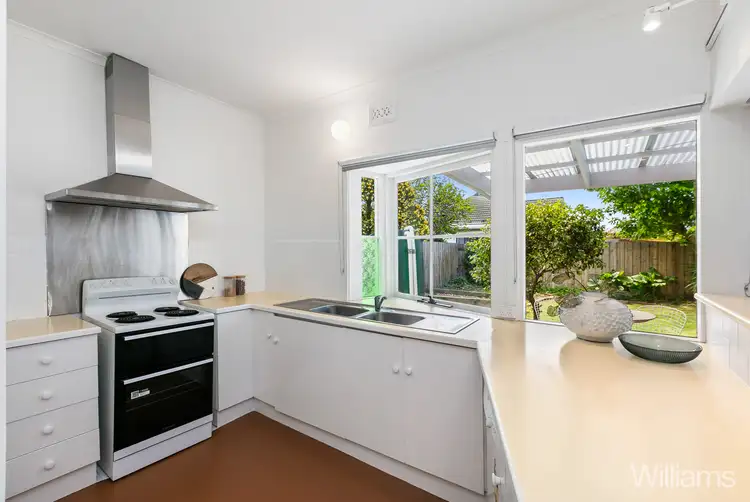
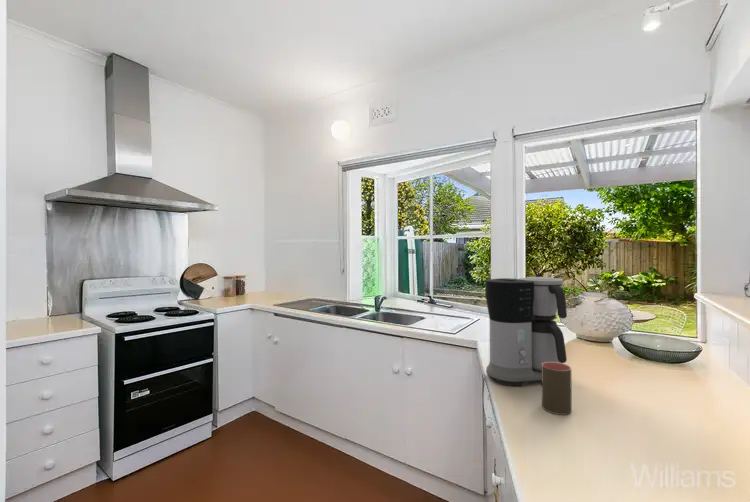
+ coffee maker (528, 328)
+ cup (556, 387)
